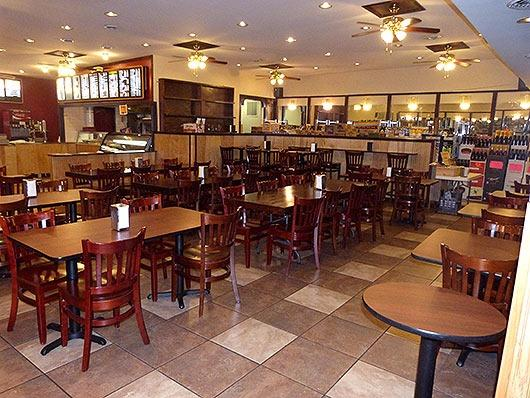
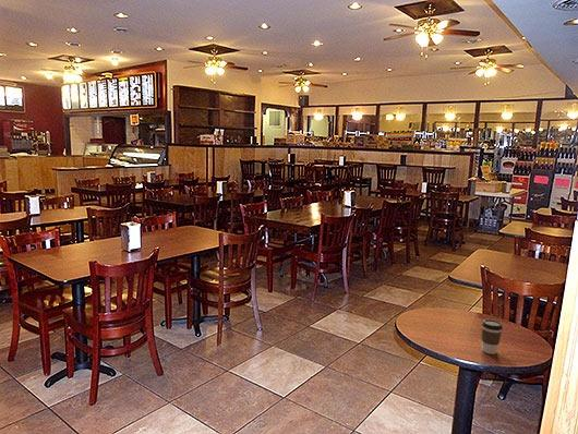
+ coffee cup (491, 336)
